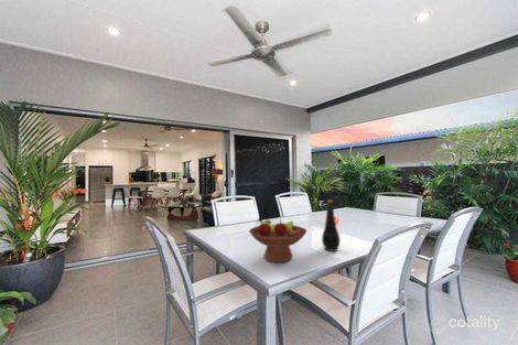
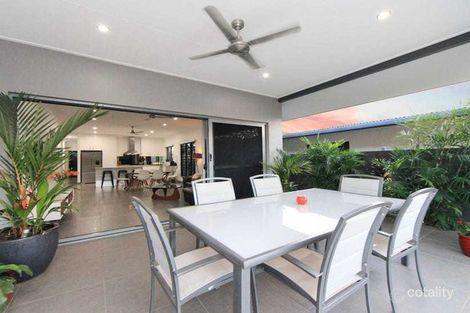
- fruit bowl (278, 238)
- bottle (330, 224)
